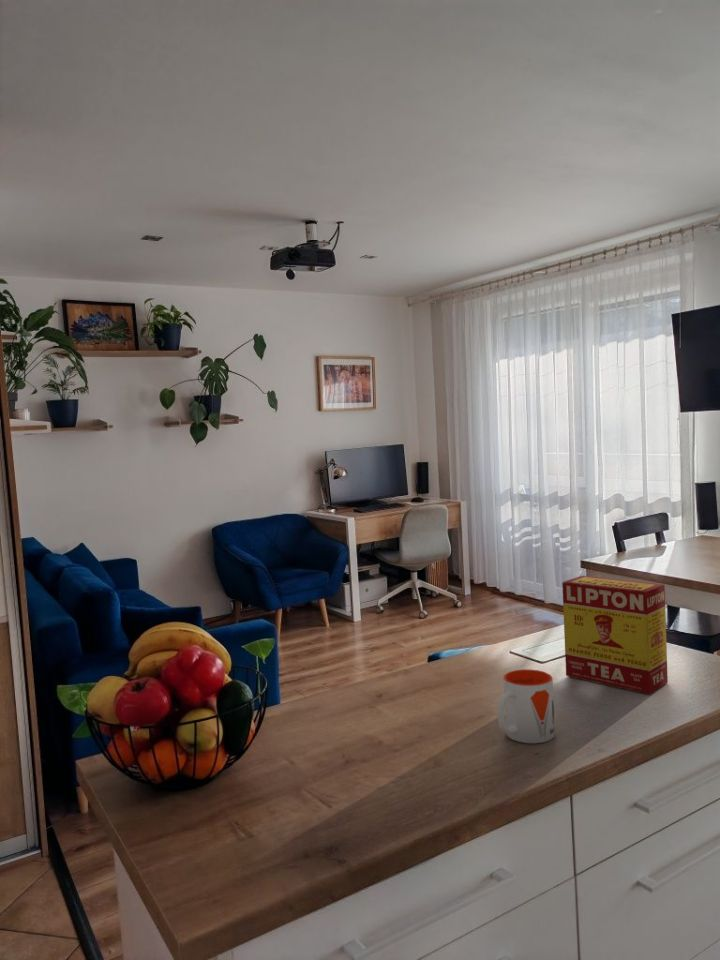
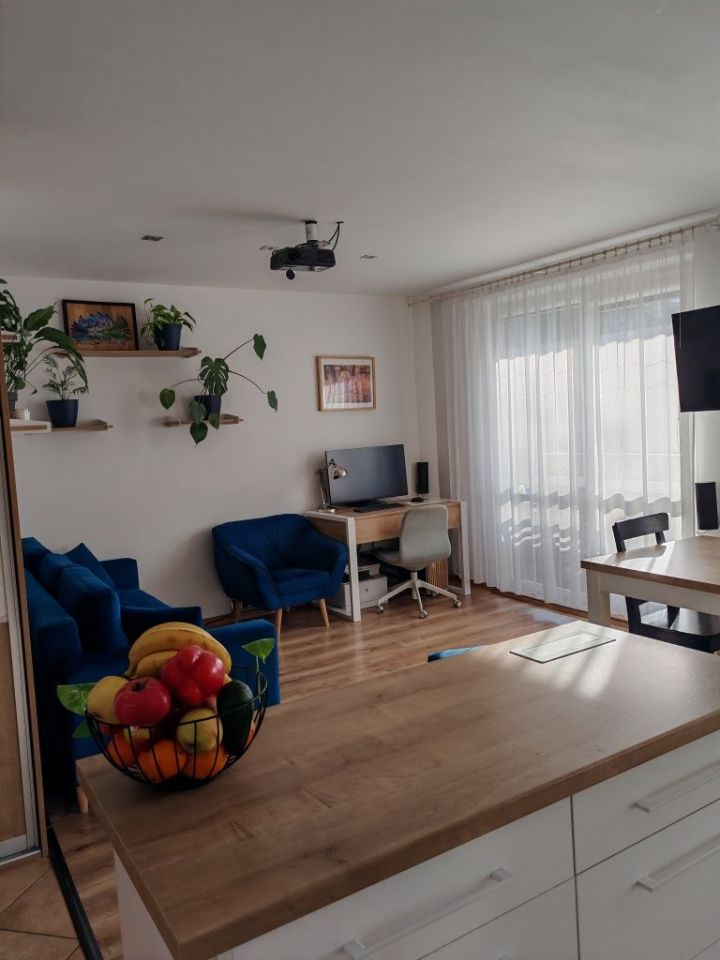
- tea box (613, 631)
- mug (522, 708)
